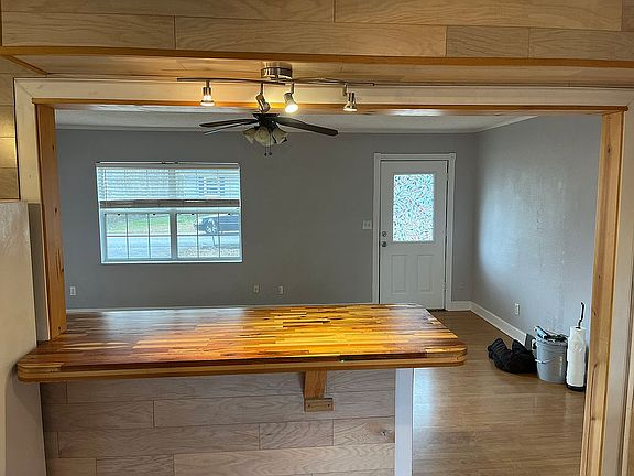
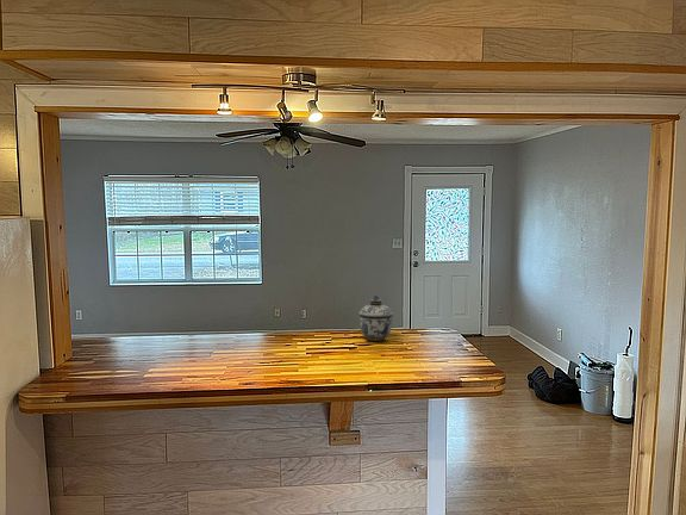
+ lidded jar (375, 316)
